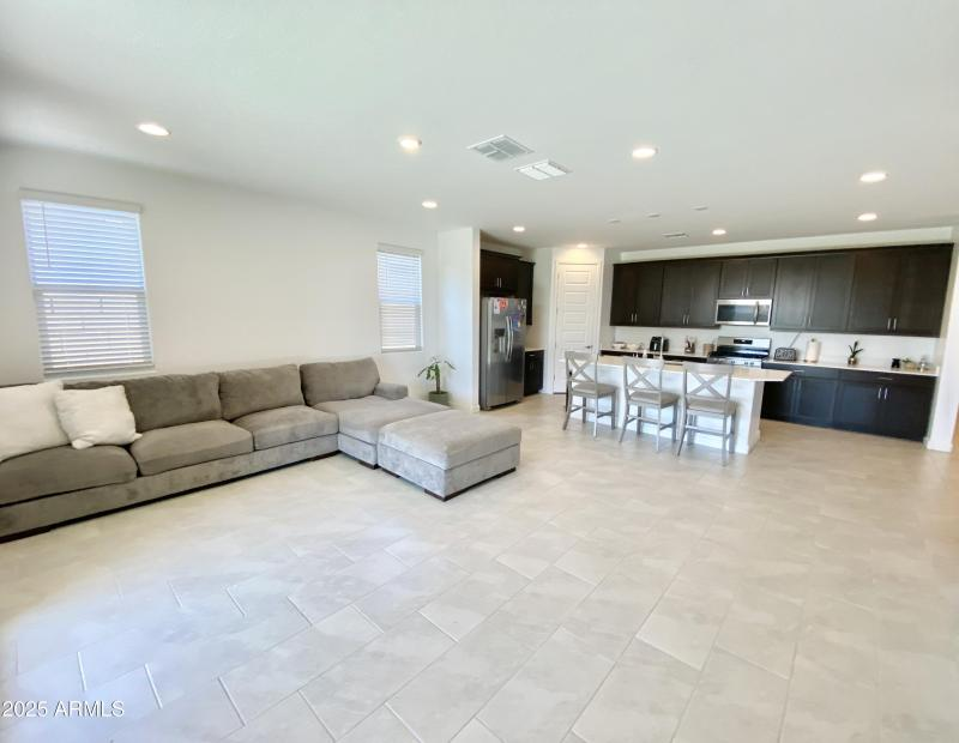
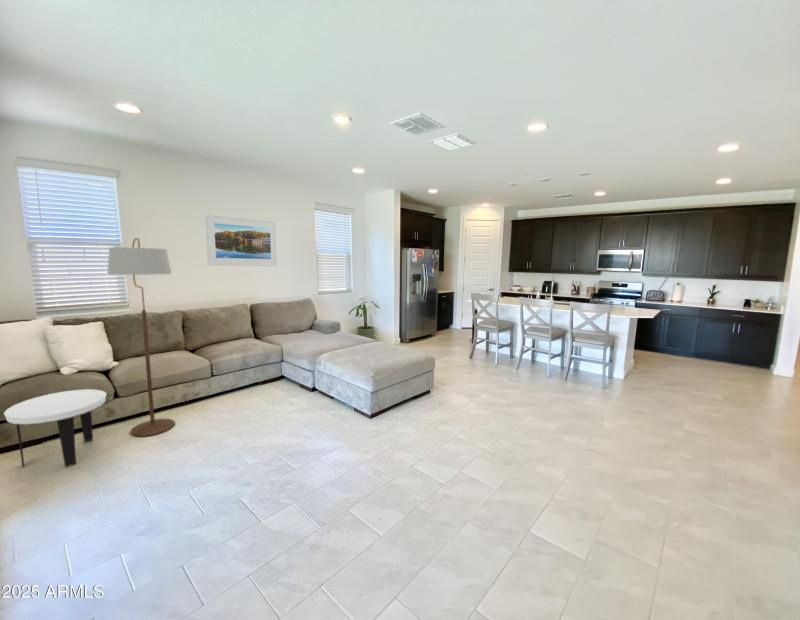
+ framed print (244, 242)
+ floor lamp (144, 335)
+ side table (61, 428)
